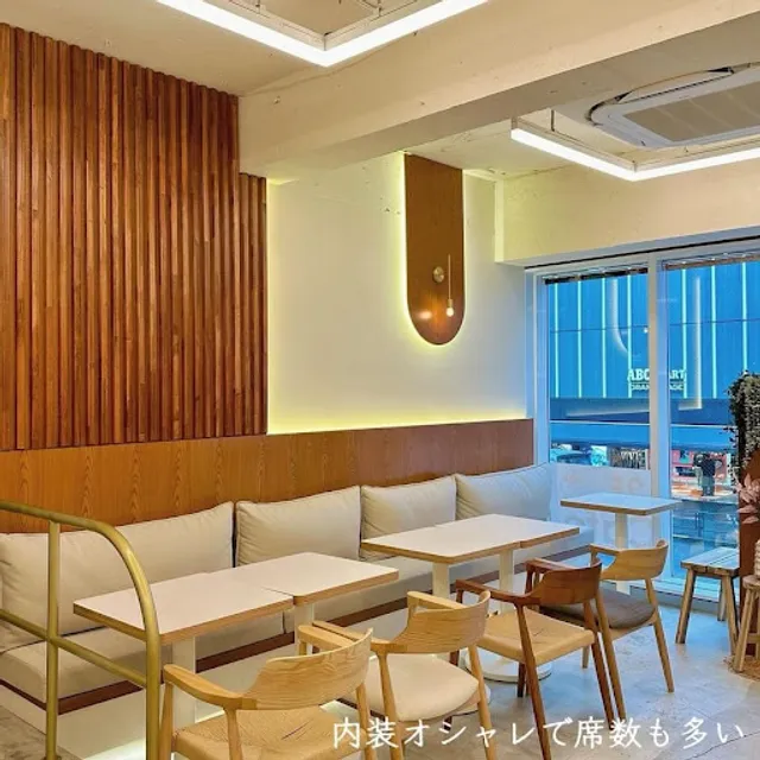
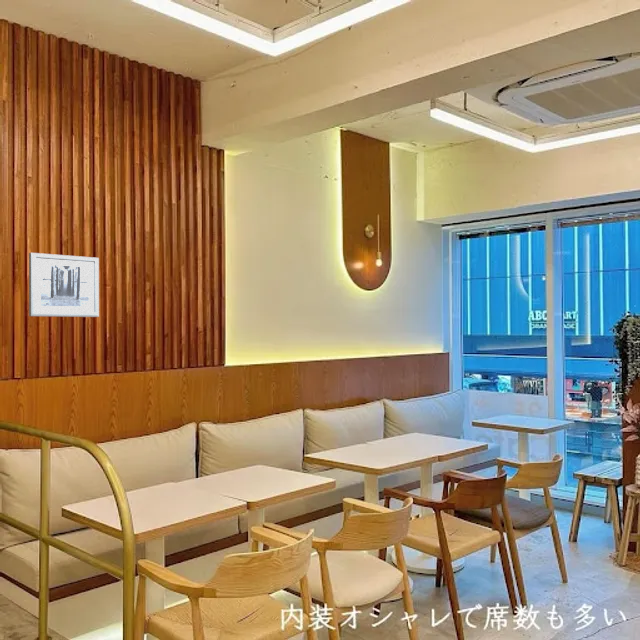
+ wall art (65, 286)
